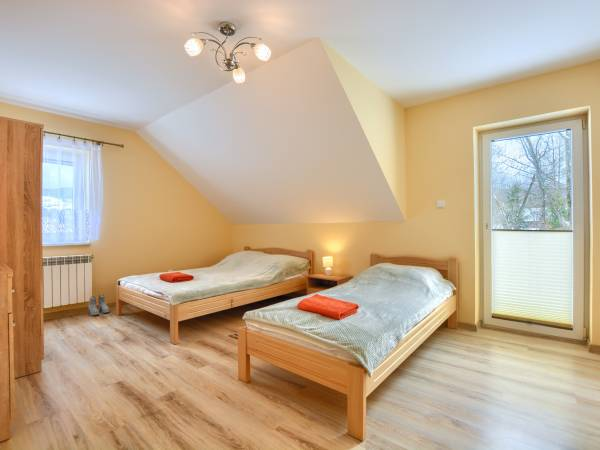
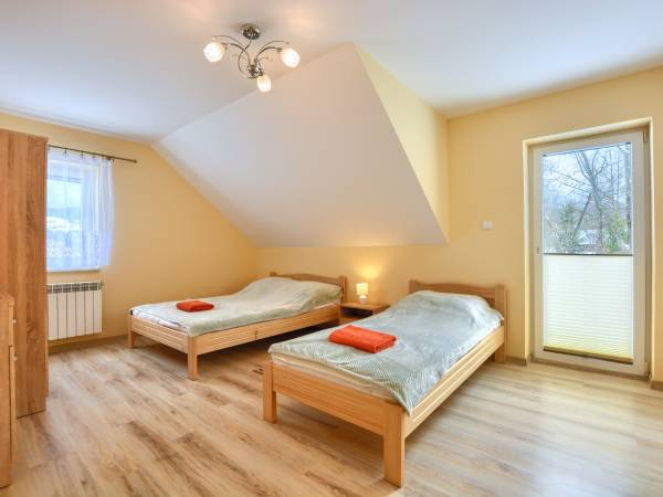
- boots (99, 304)
